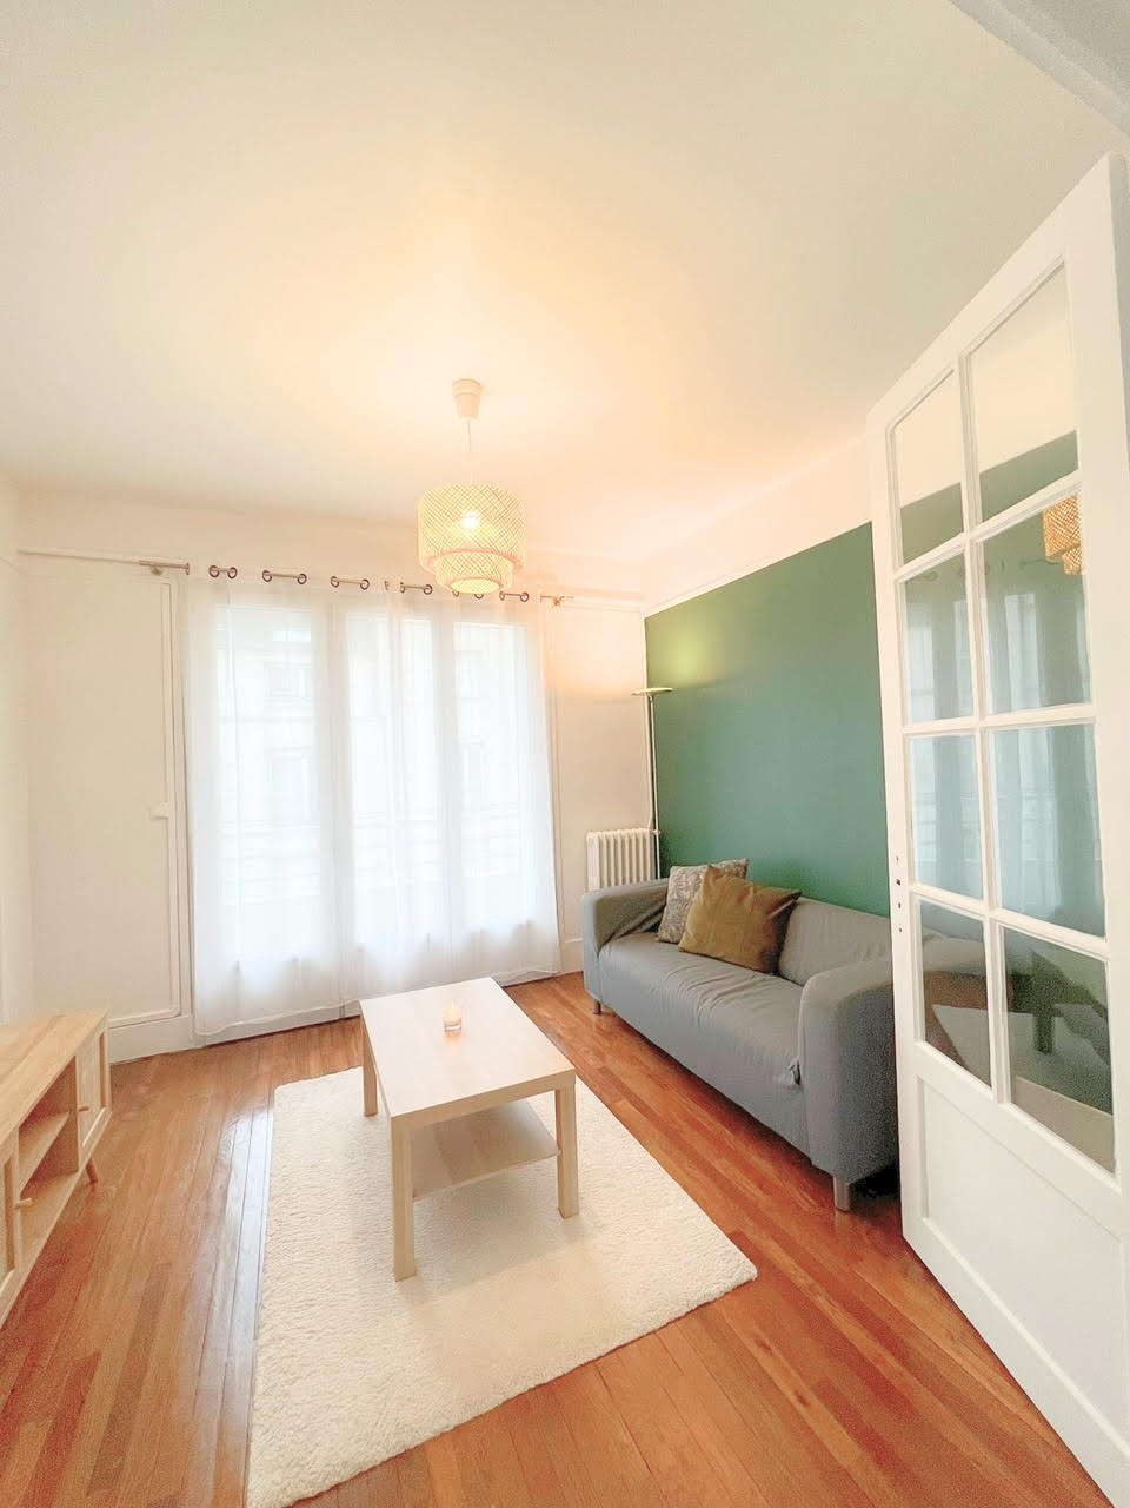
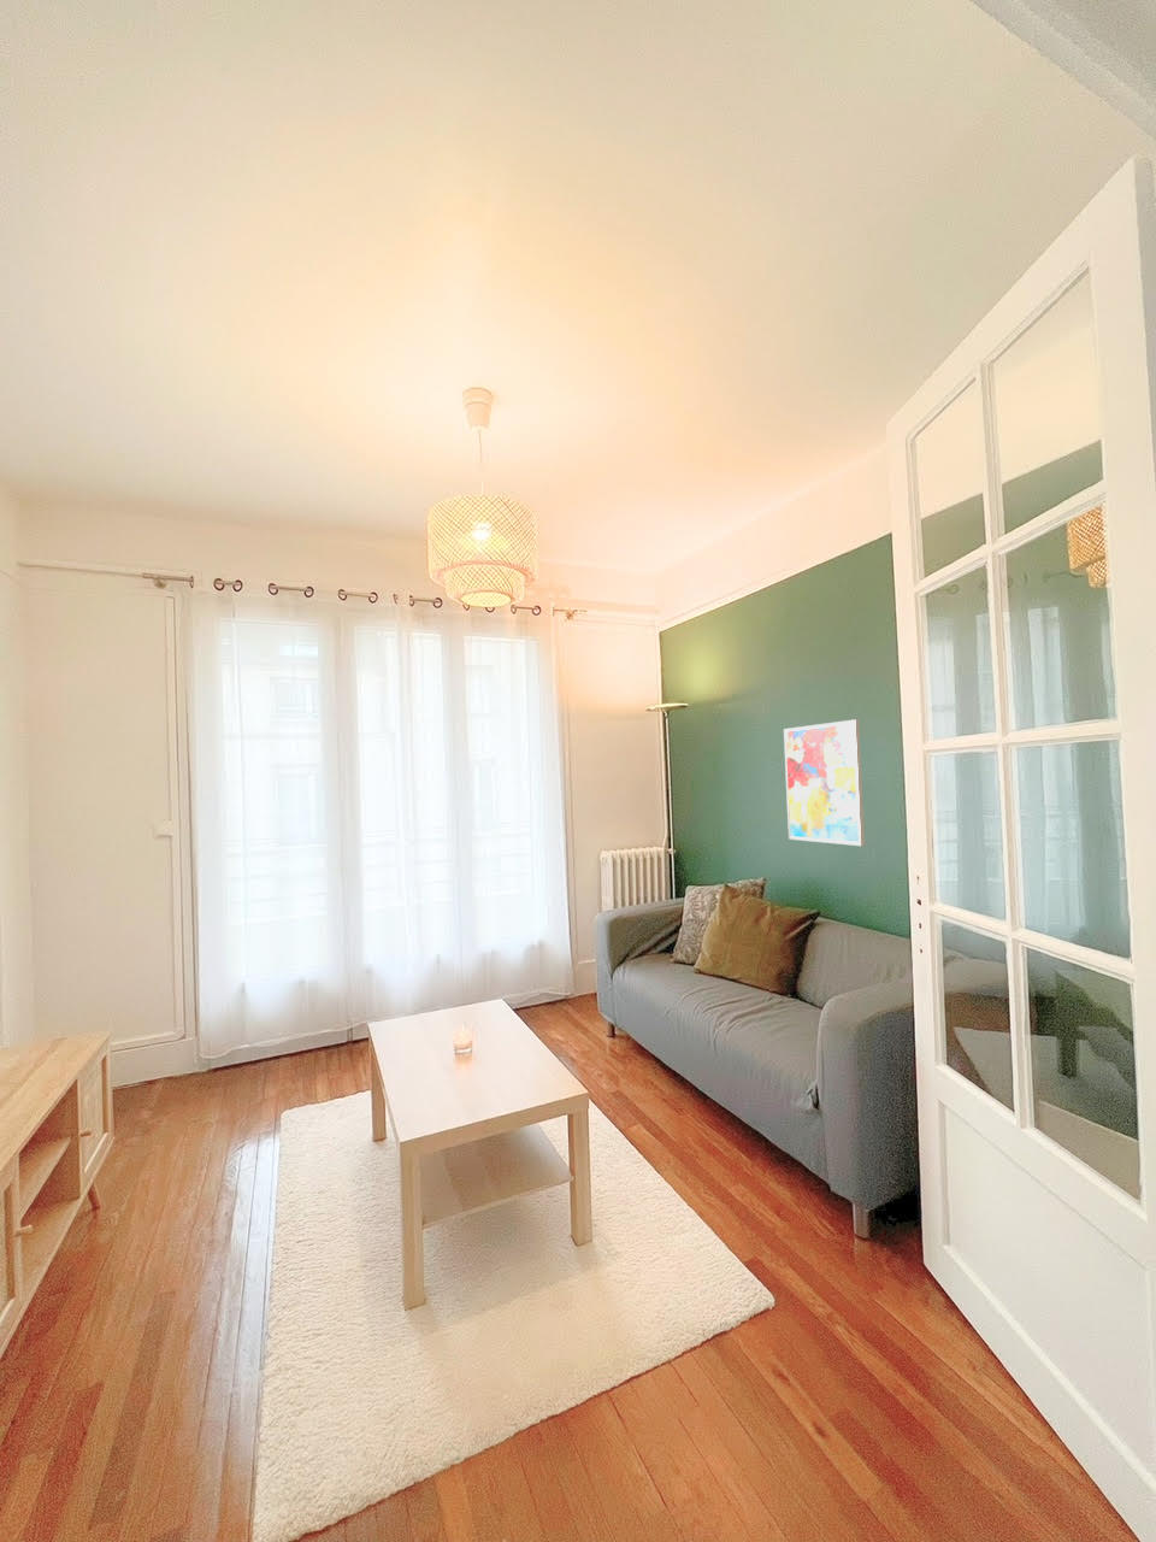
+ wall art (821, 783)
